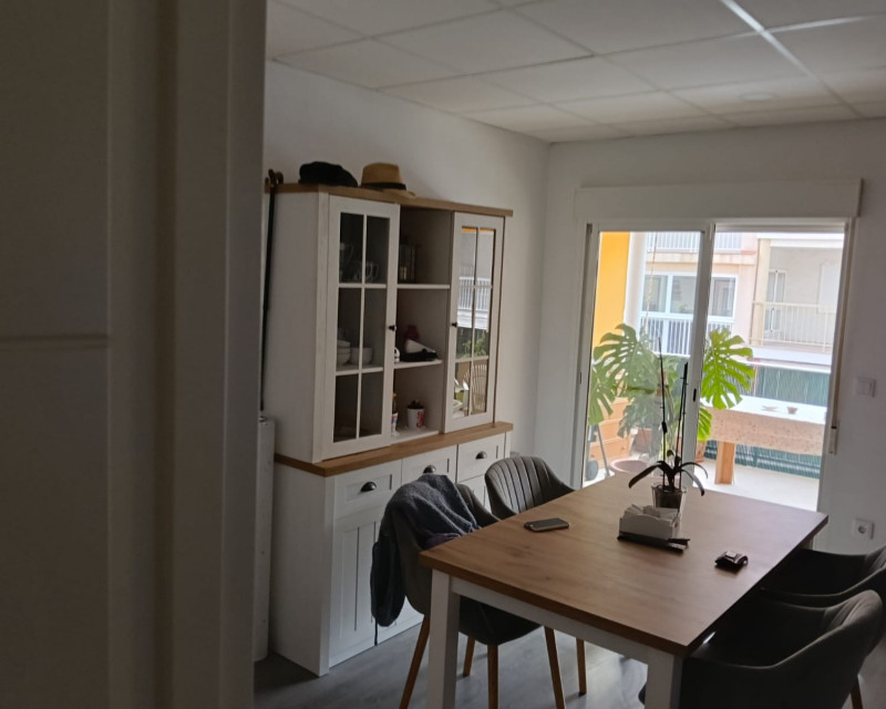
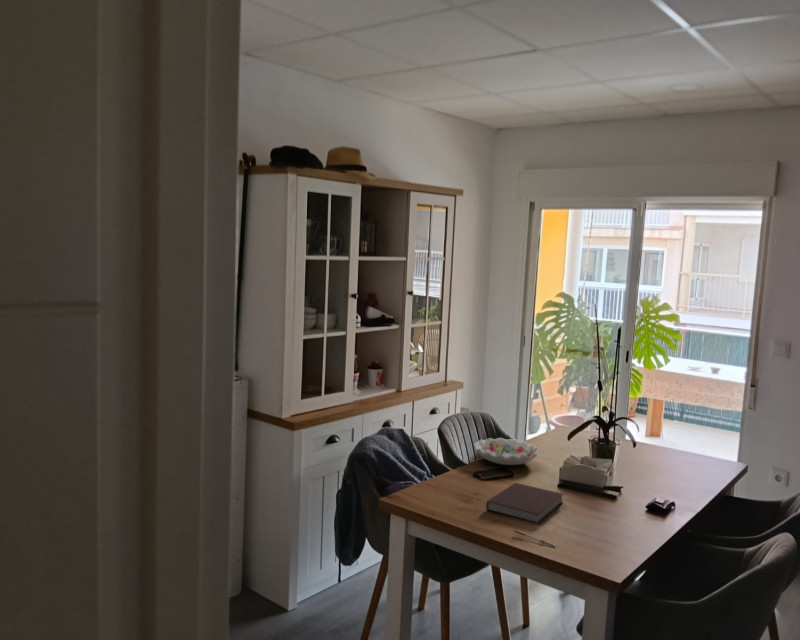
+ decorative bowl (506, 453)
+ notebook (525, 501)
+ pen (534, 538)
